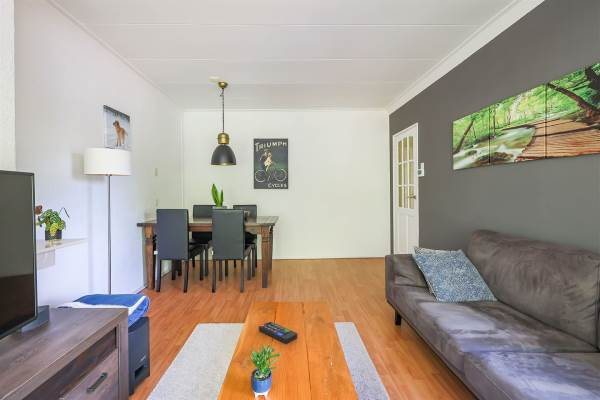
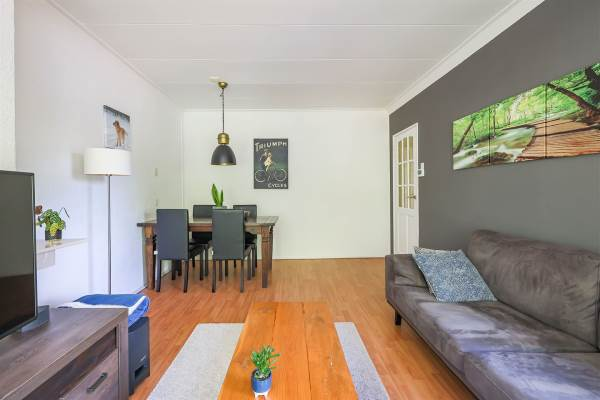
- remote control (277, 331)
